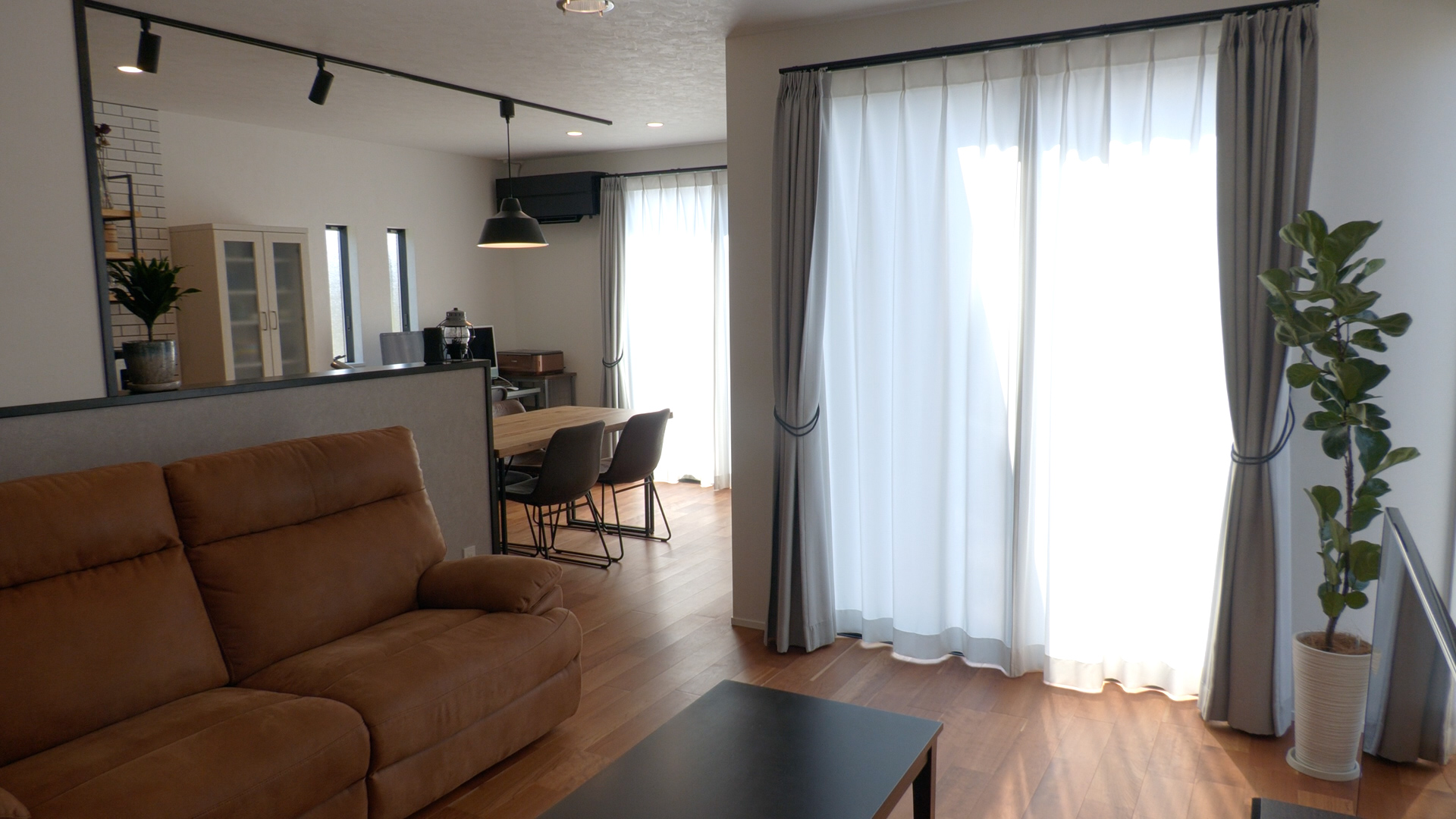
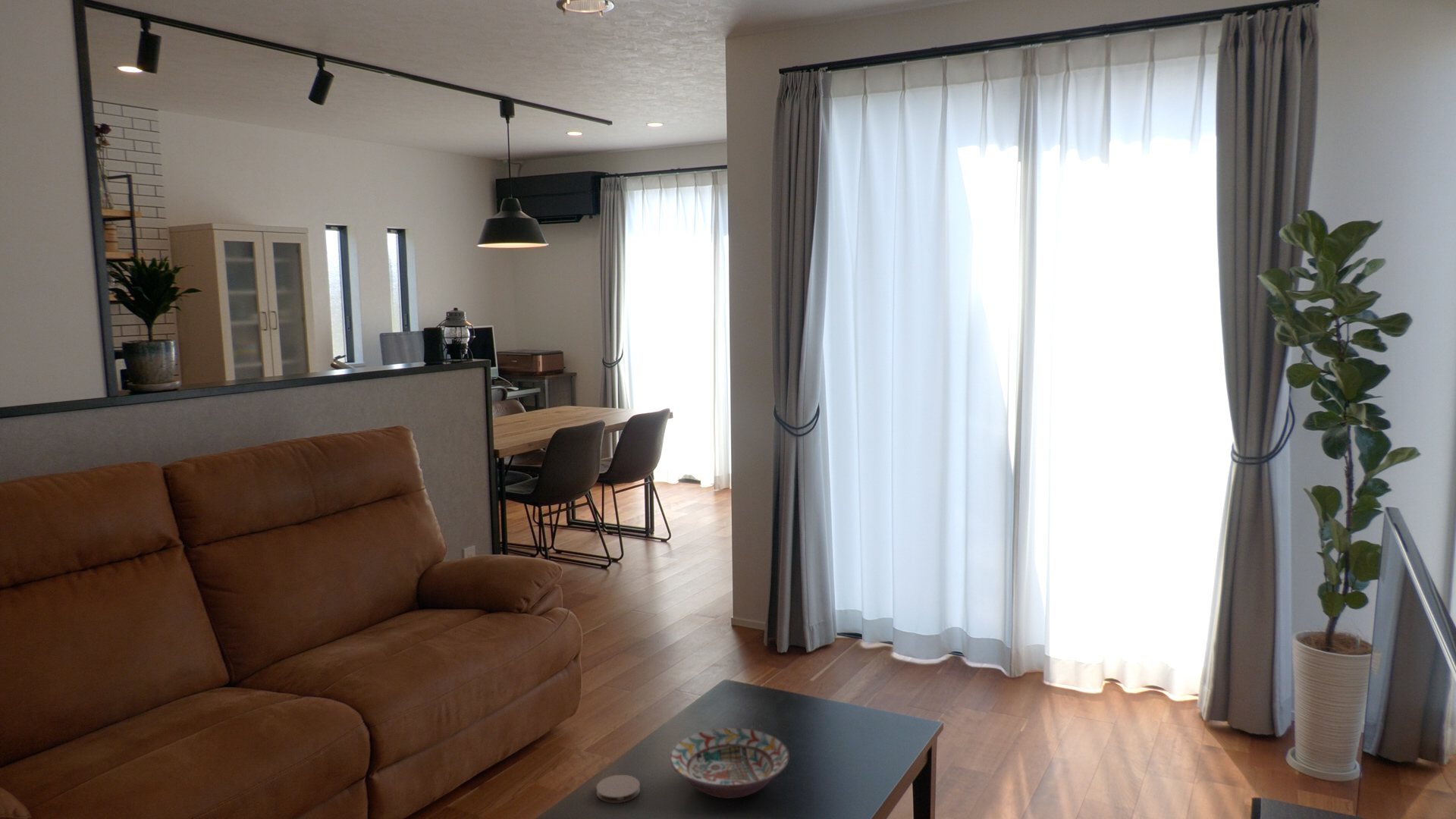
+ coaster (618, 788)
+ decorative bowl (730, 768)
